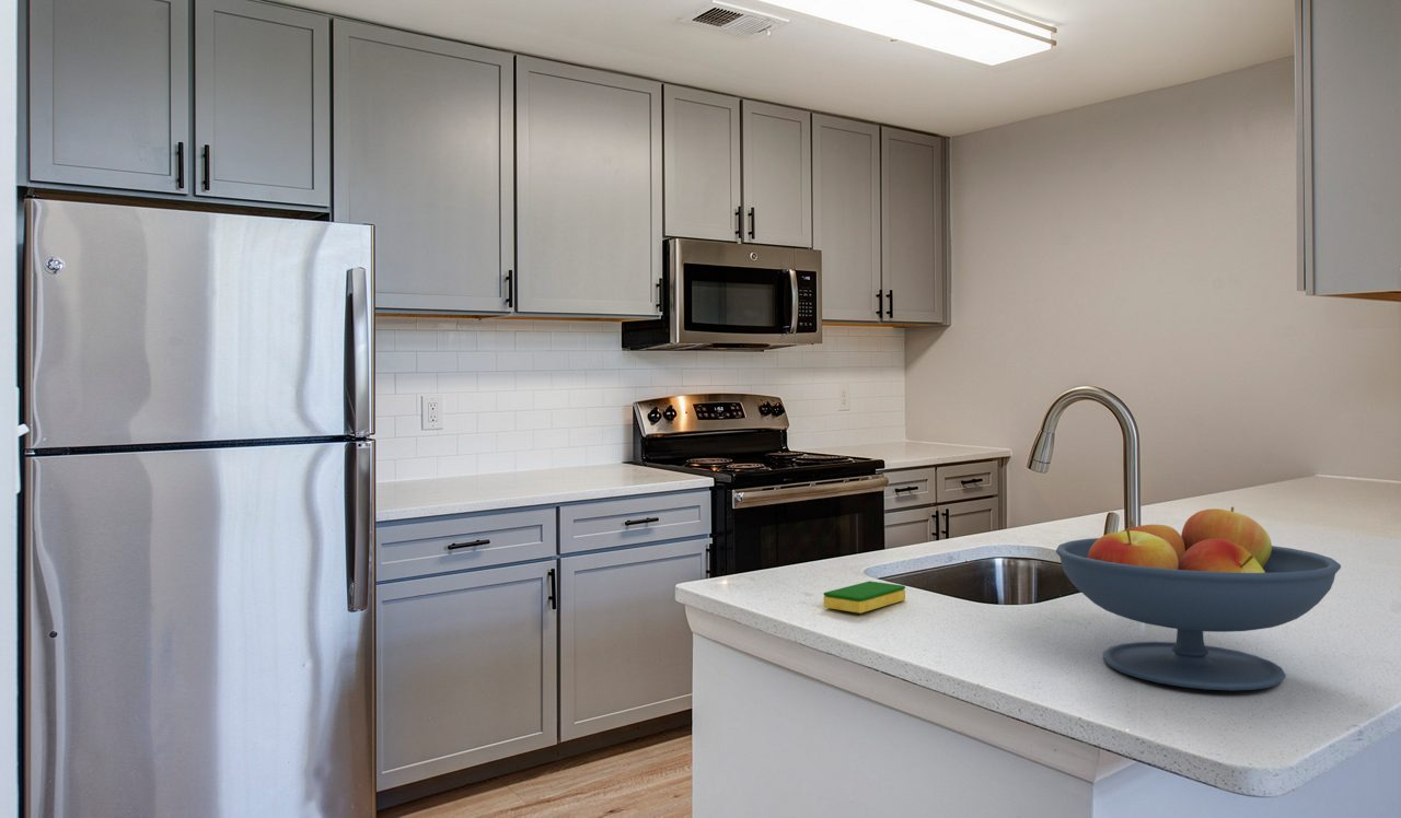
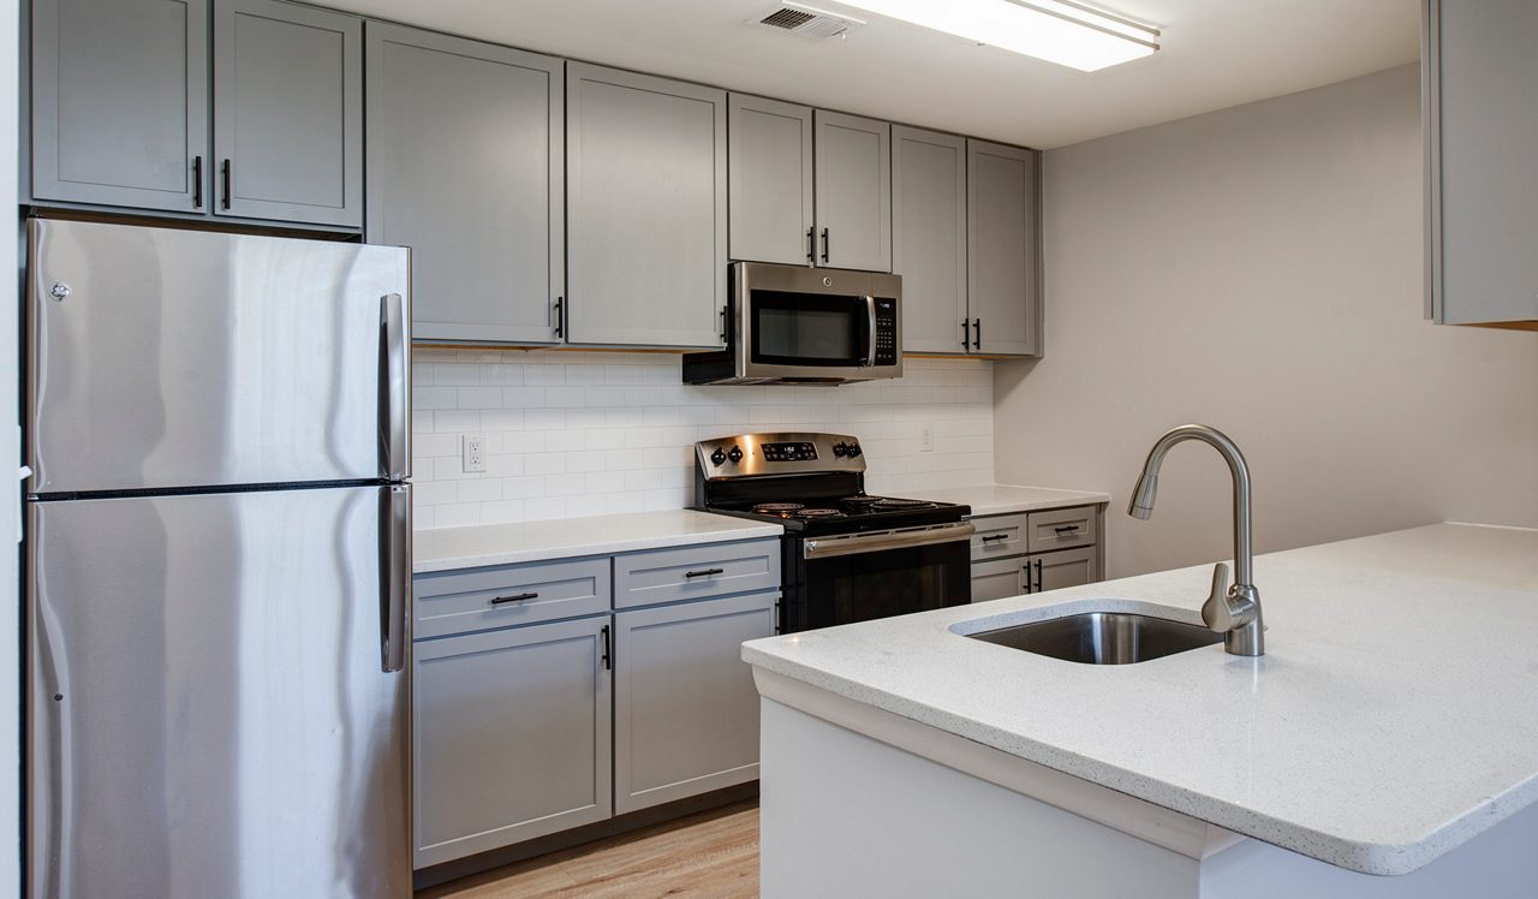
- fruit bowl (1189, 589)
- dish sponge (865, 596)
